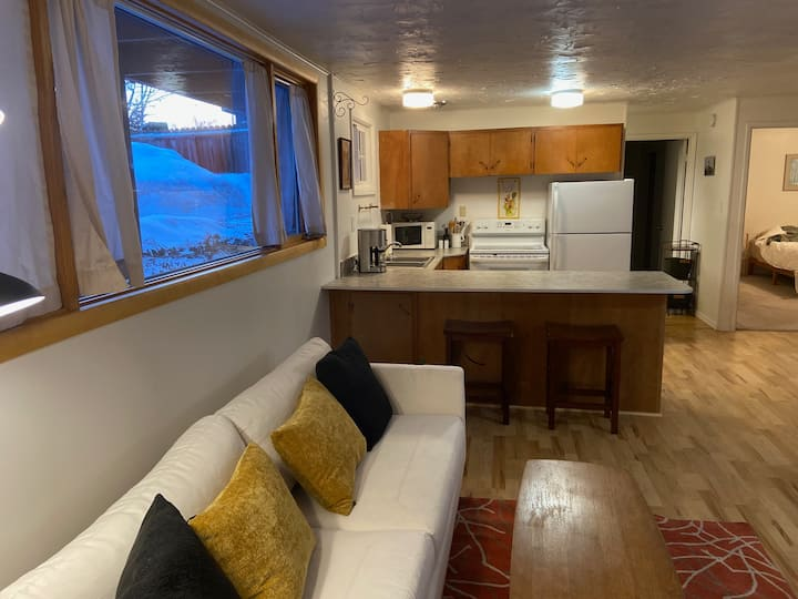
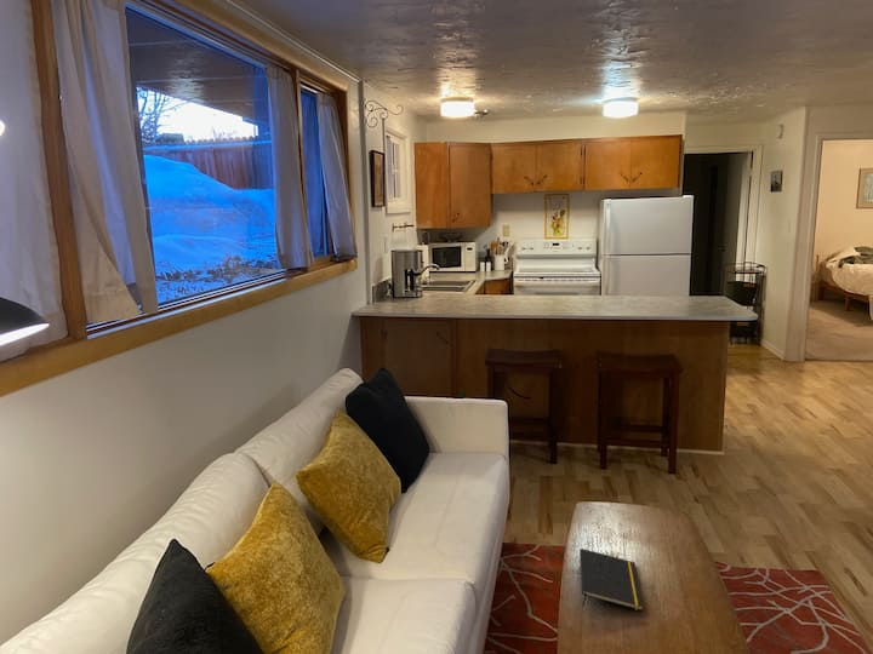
+ notepad (609, 578)
